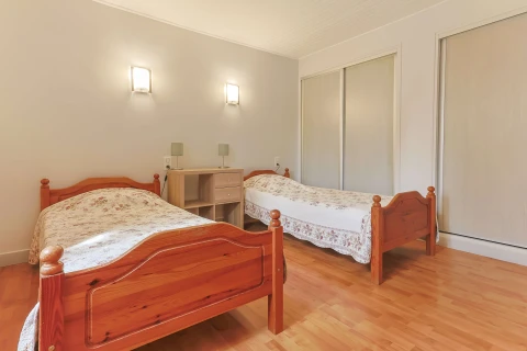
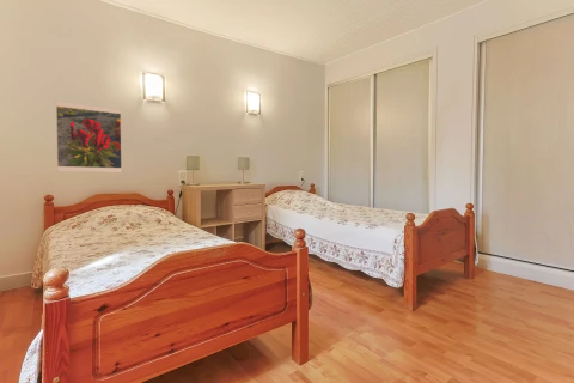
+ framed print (90, 139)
